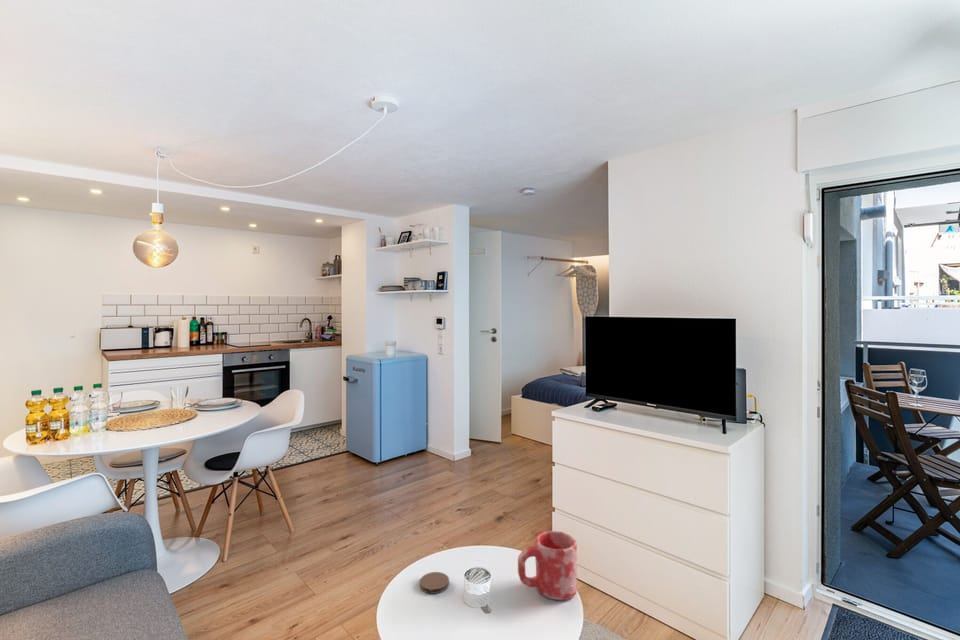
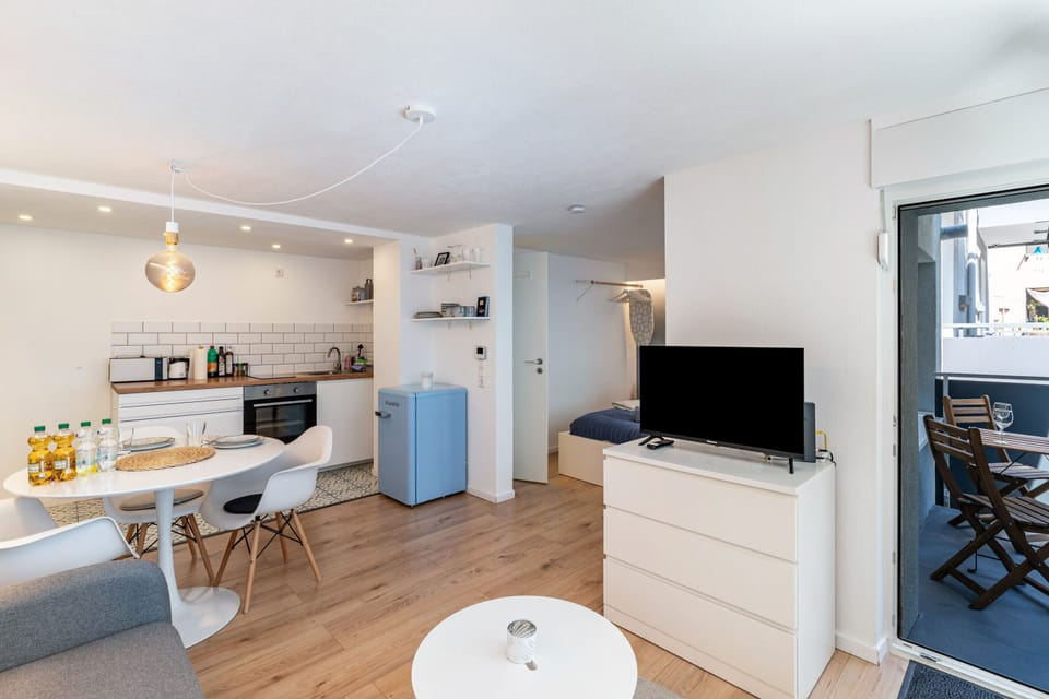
- coaster (434, 582)
- vase (547, 564)
